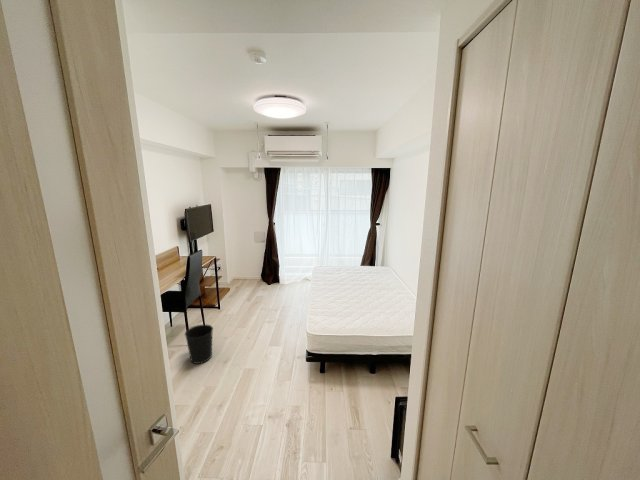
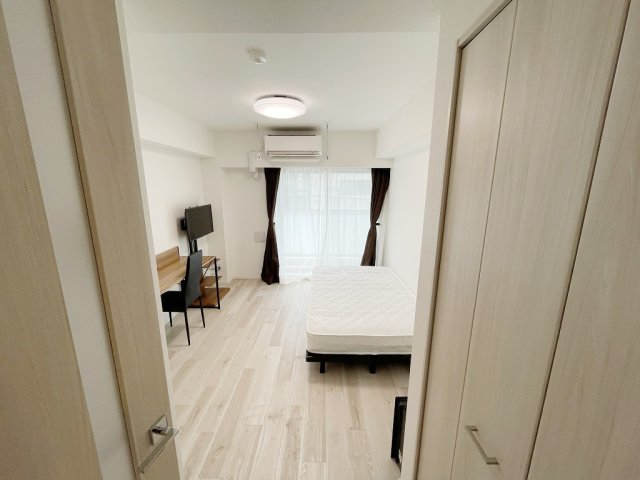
- wastebasket (200, 344)
